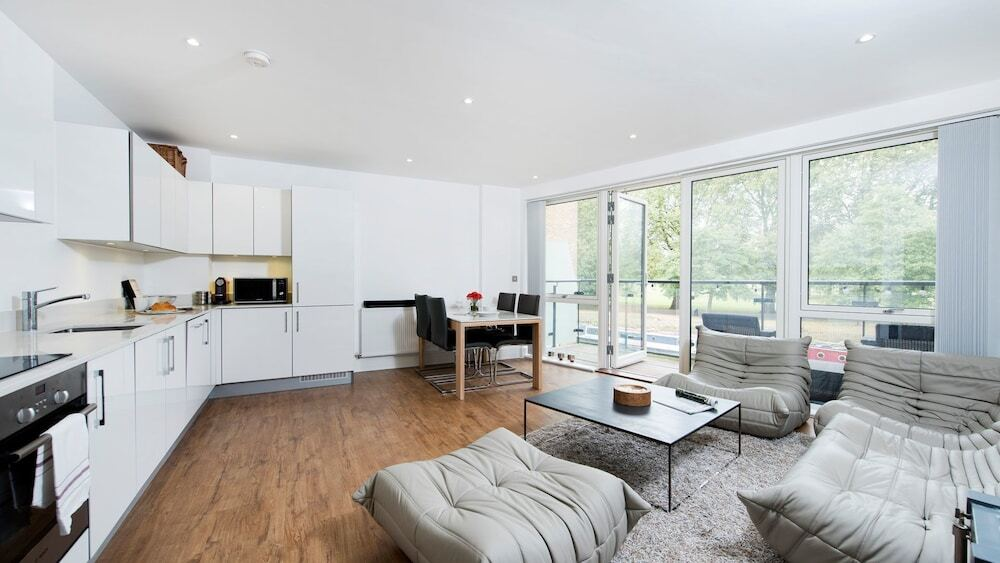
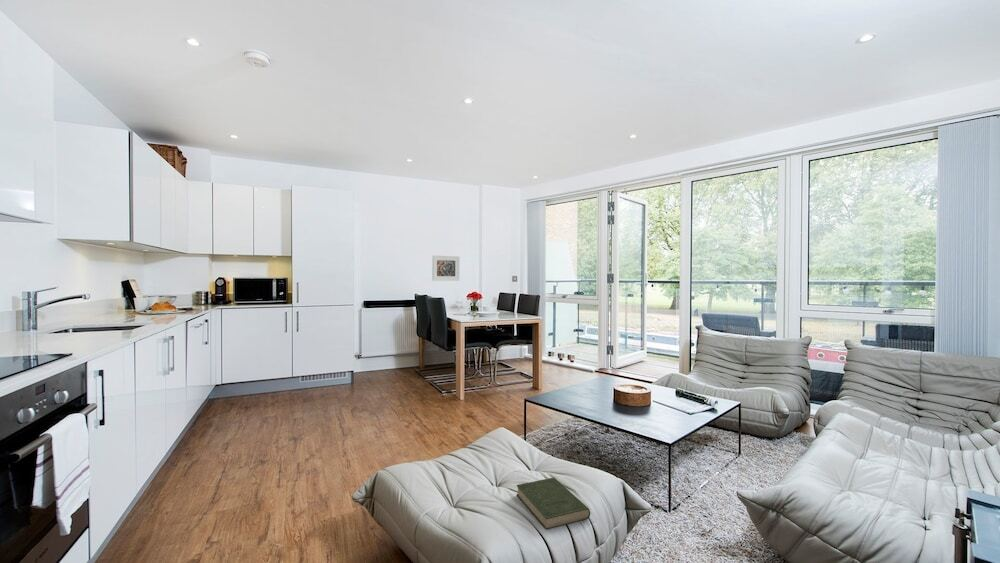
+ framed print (446, 268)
+ book (551, 500)
